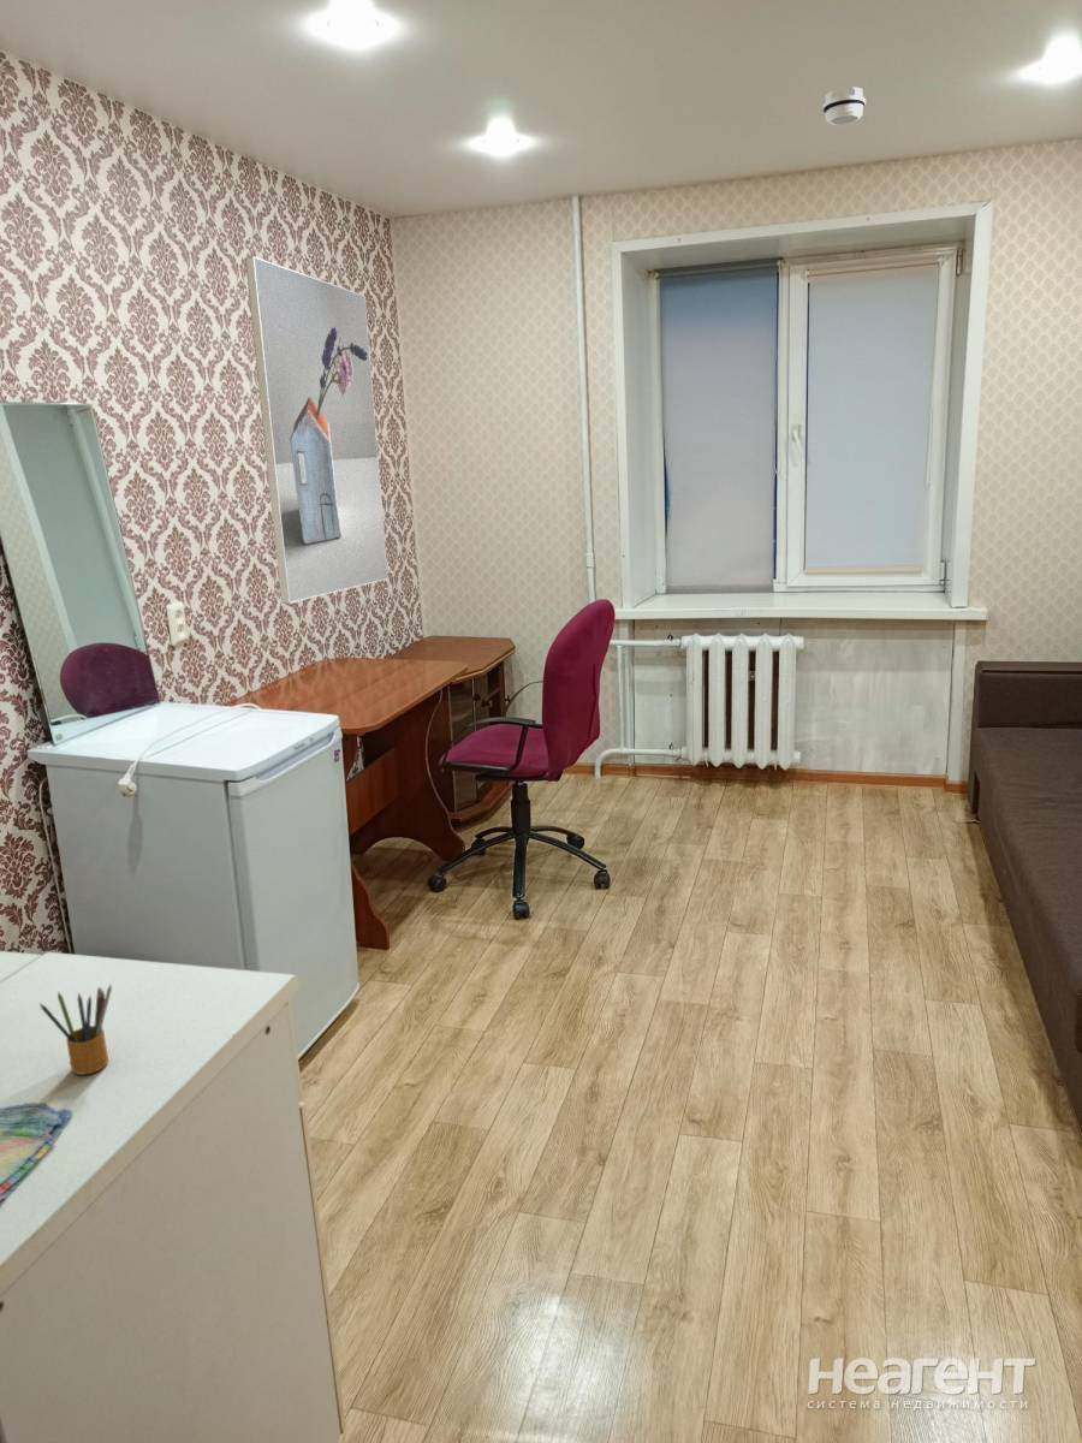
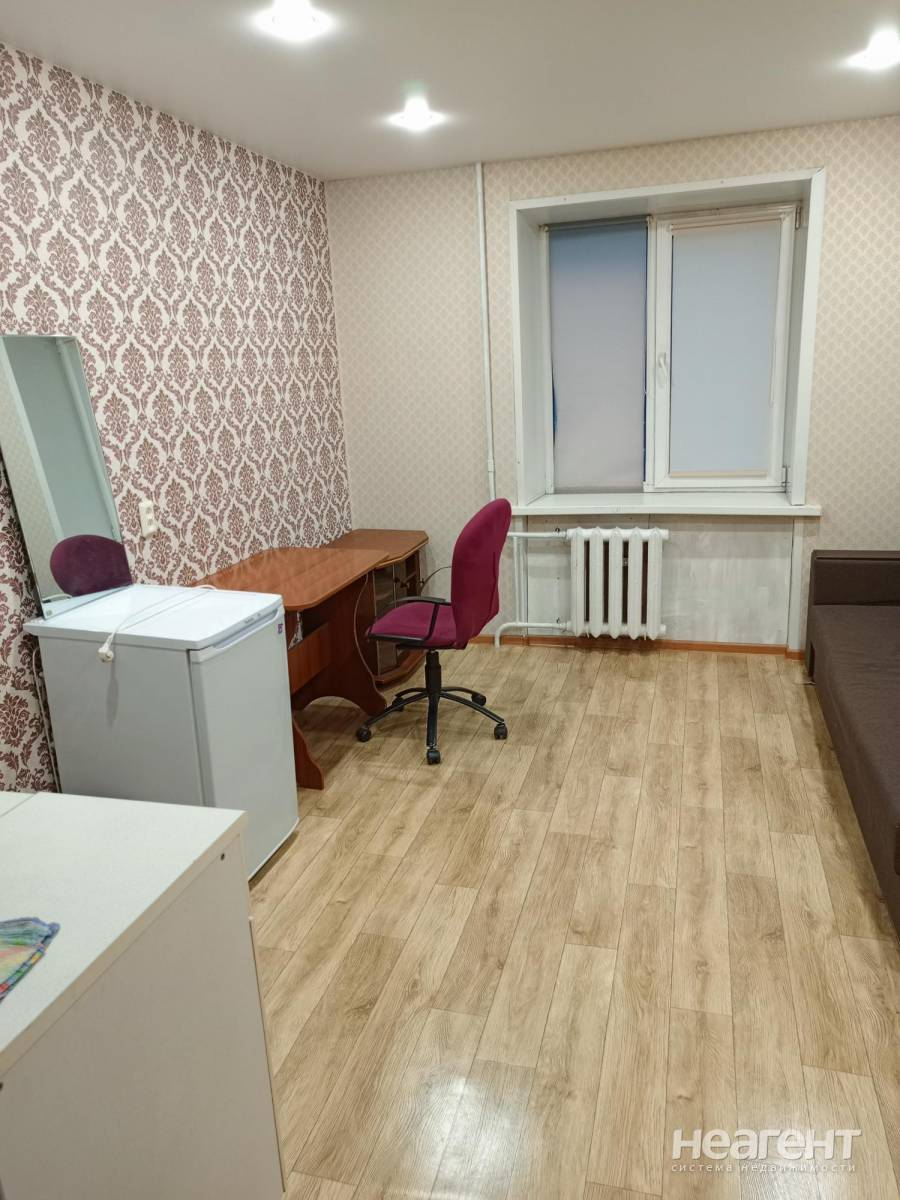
- pencil box (81, 1028)
- smoke detector (844, 106)
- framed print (326, 439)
